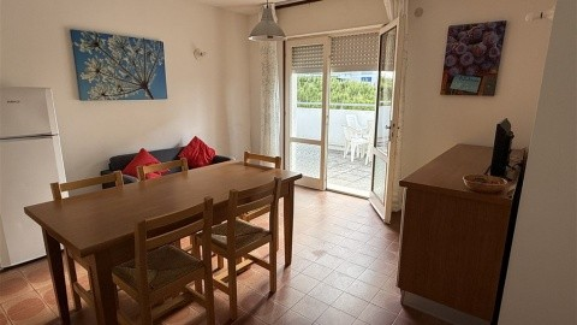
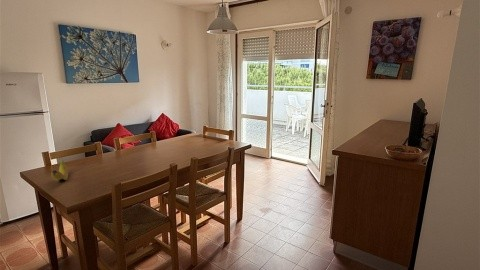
+ fruit (59, 171)
